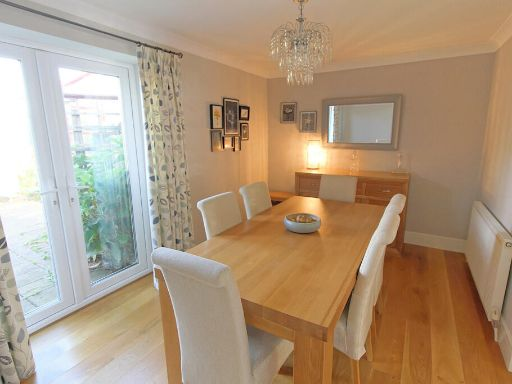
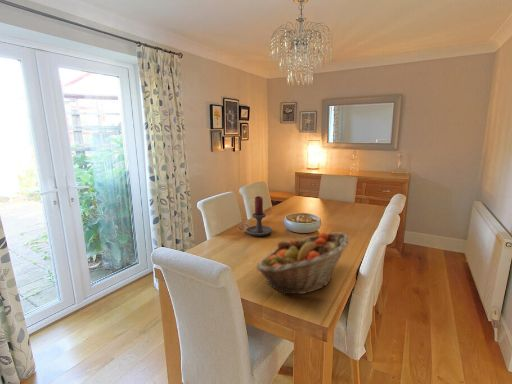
+ fruit basket (303, 257)
+ candle holder (255, 214)
